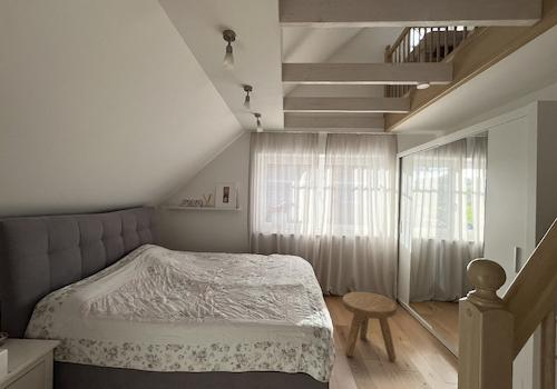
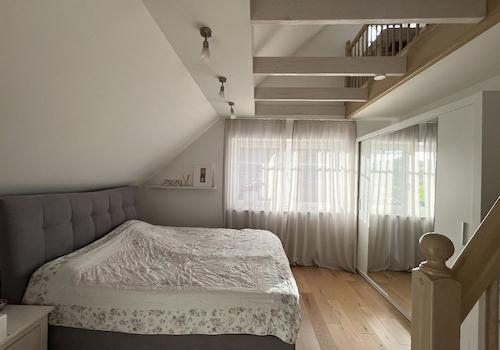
- stool (367, 325)
